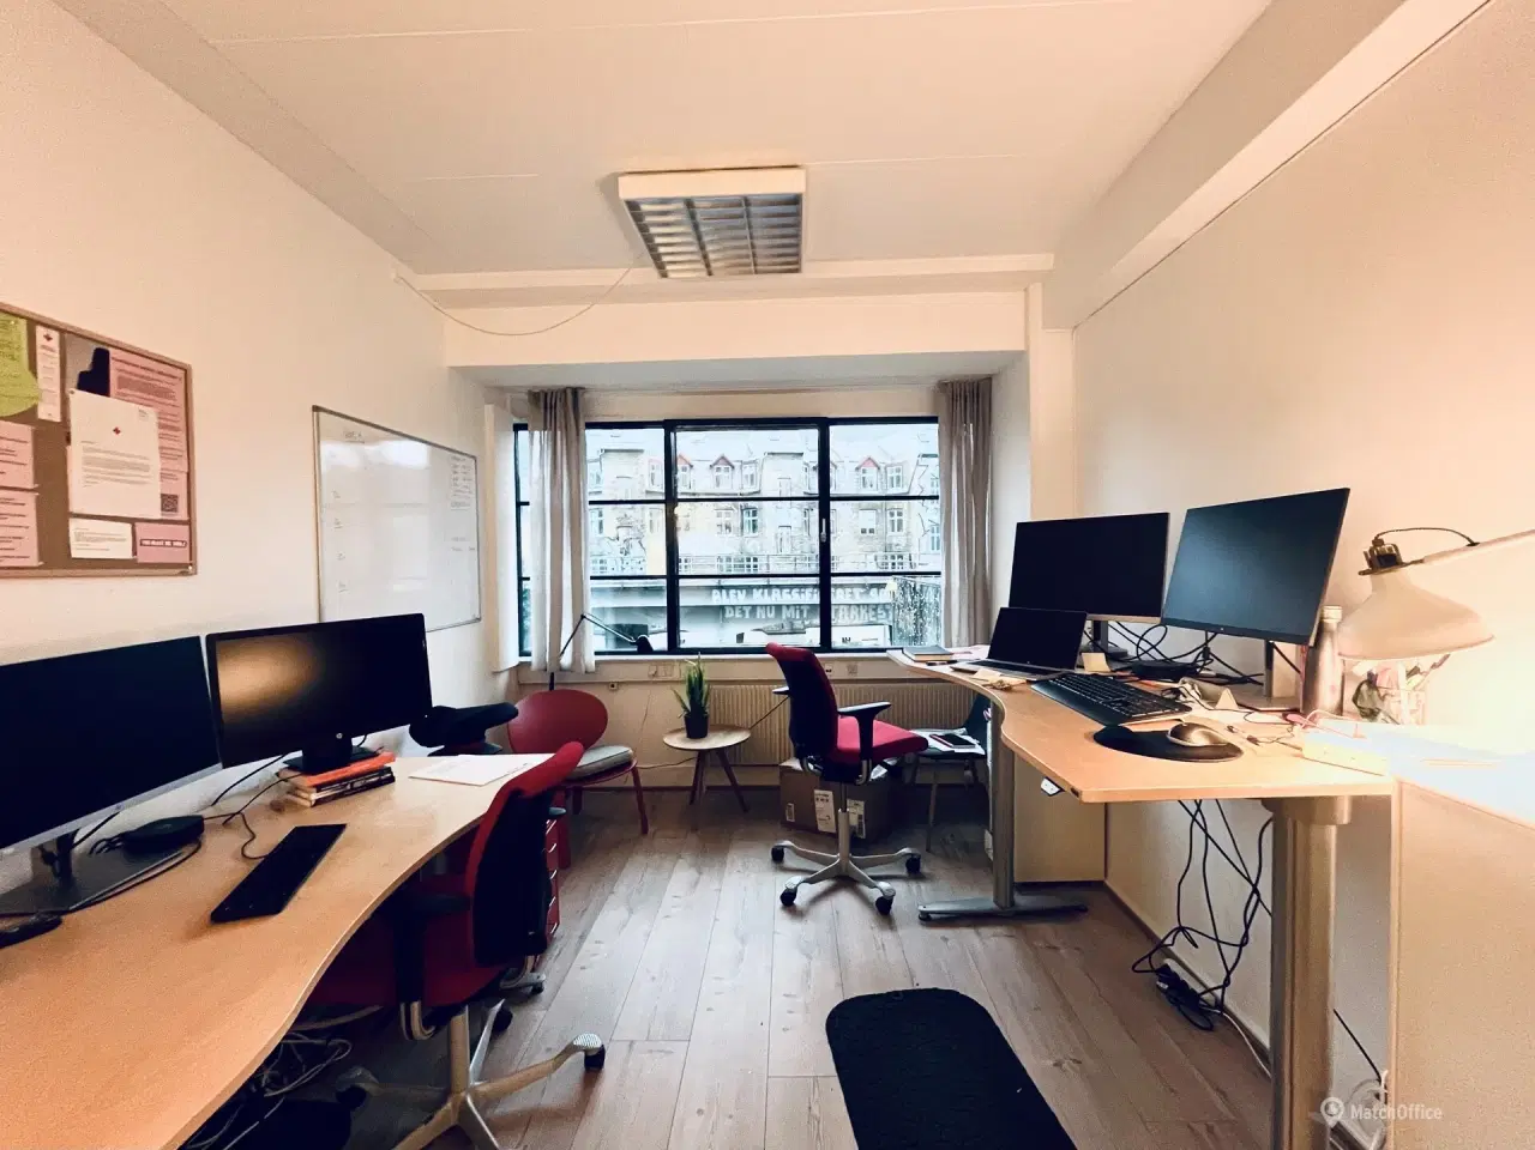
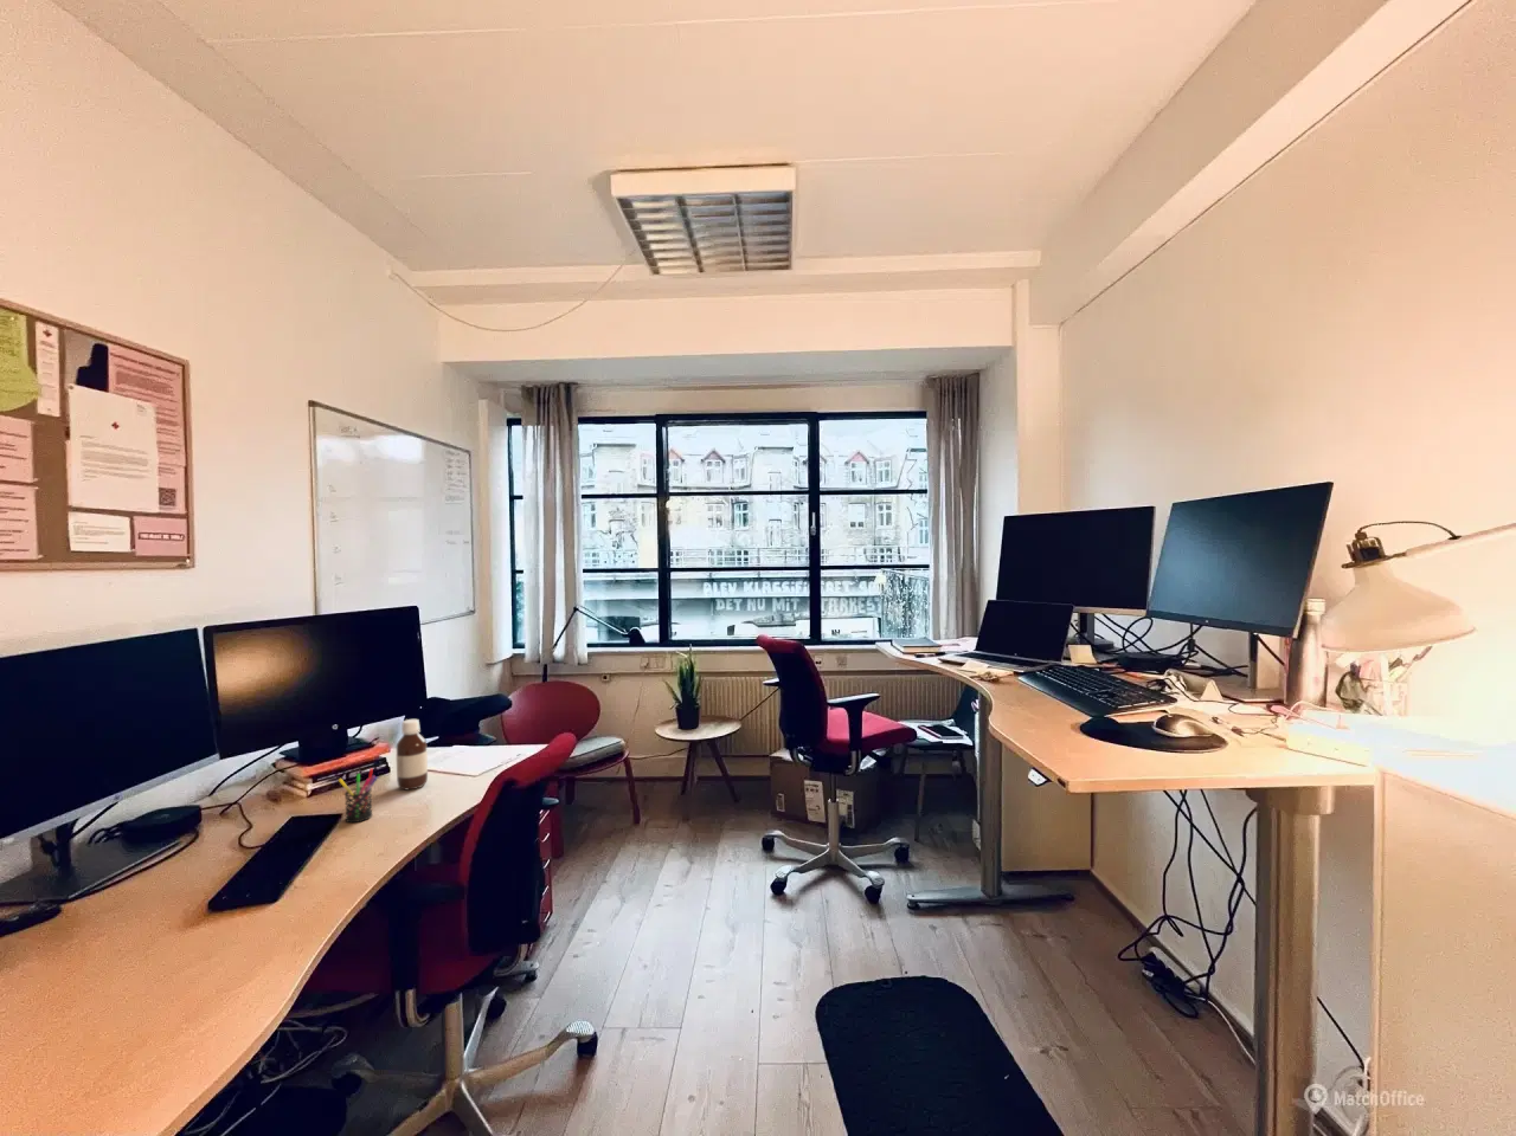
+ pen holder (359, 792)
+ bottle (411, 753)
